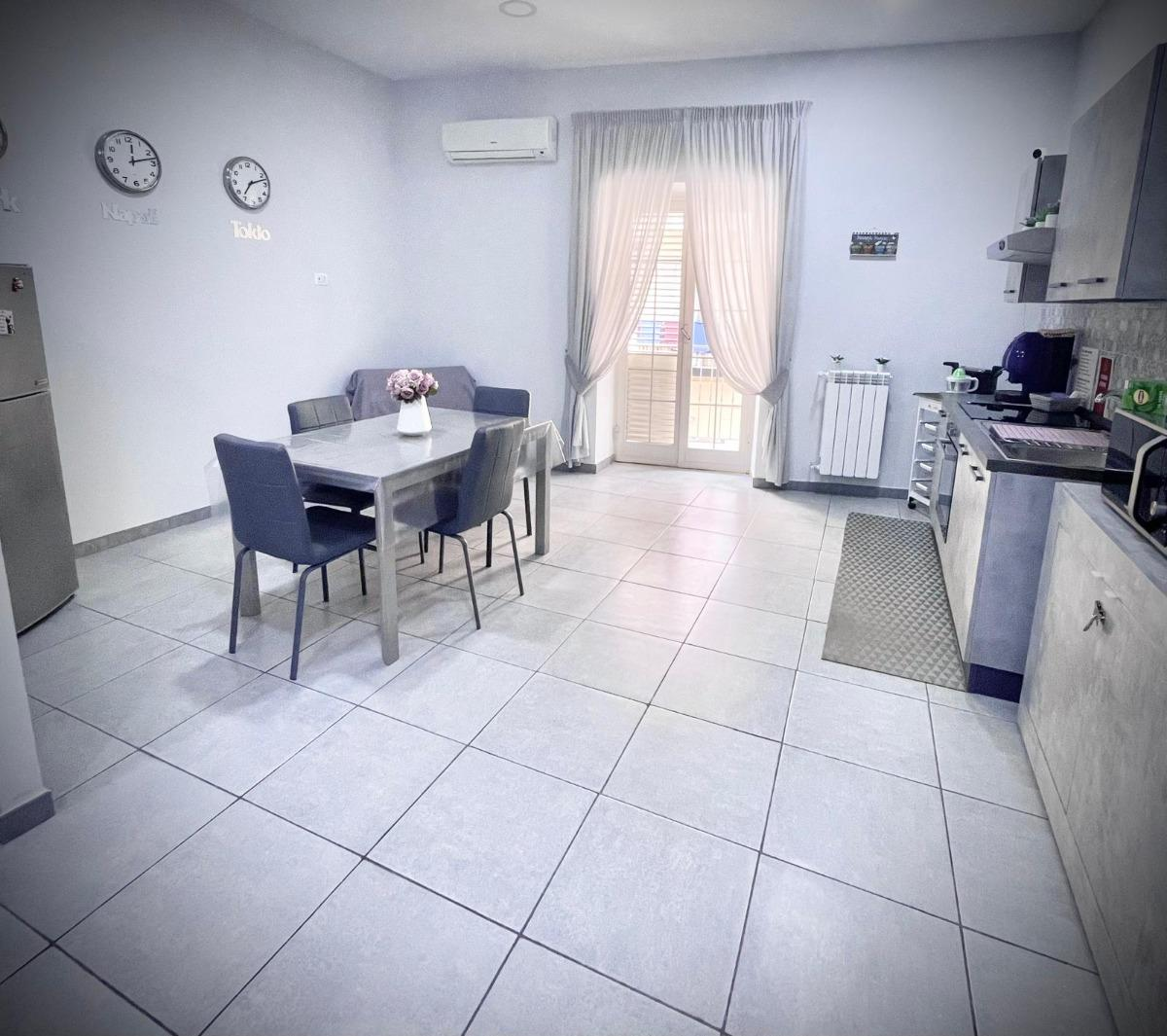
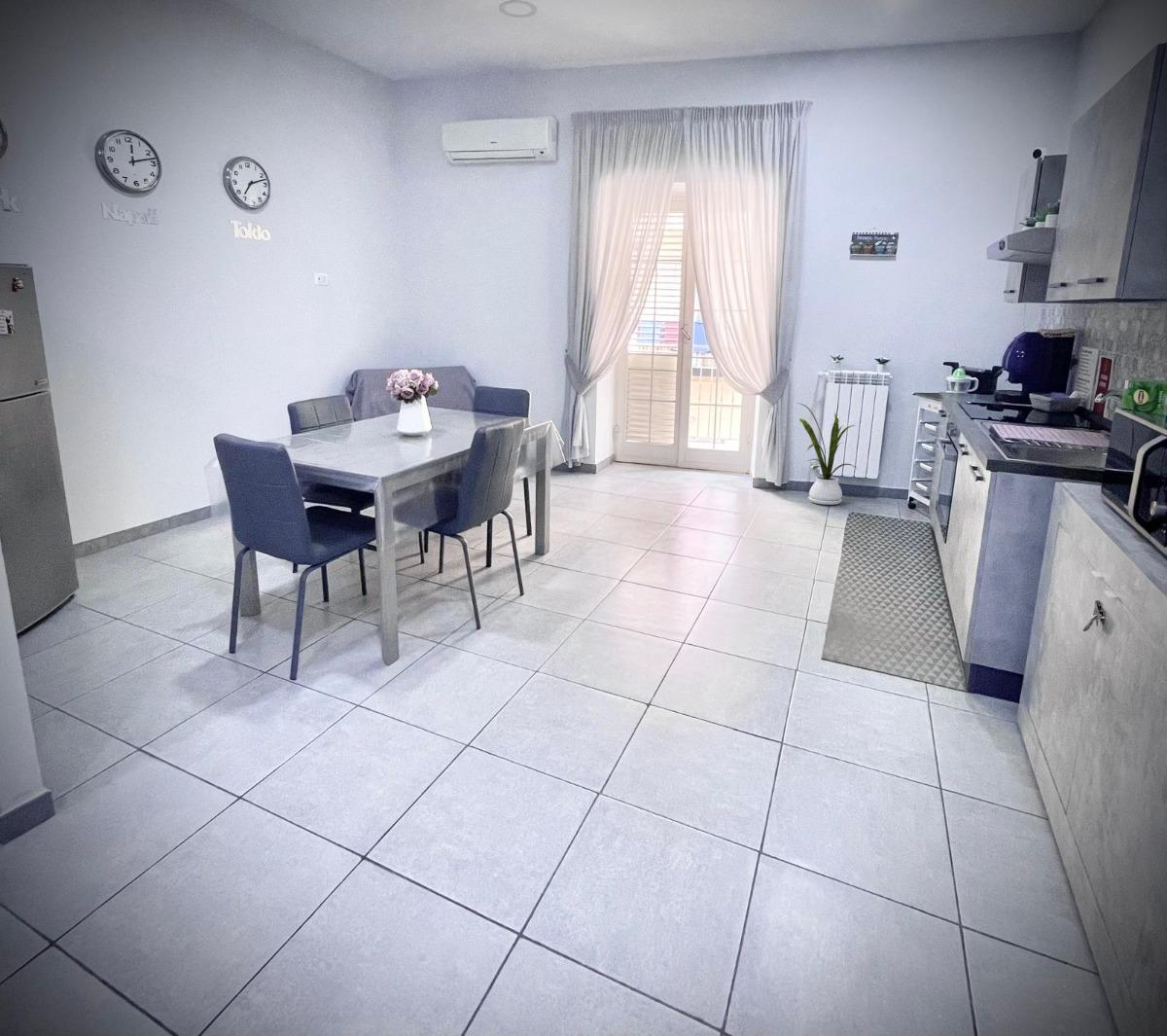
+ house plant (825, 452)
